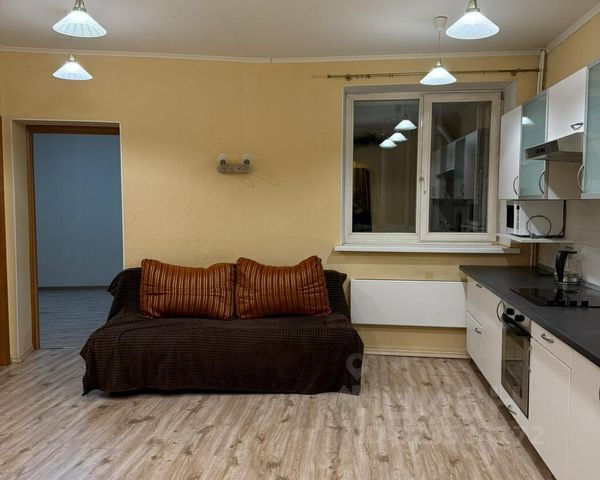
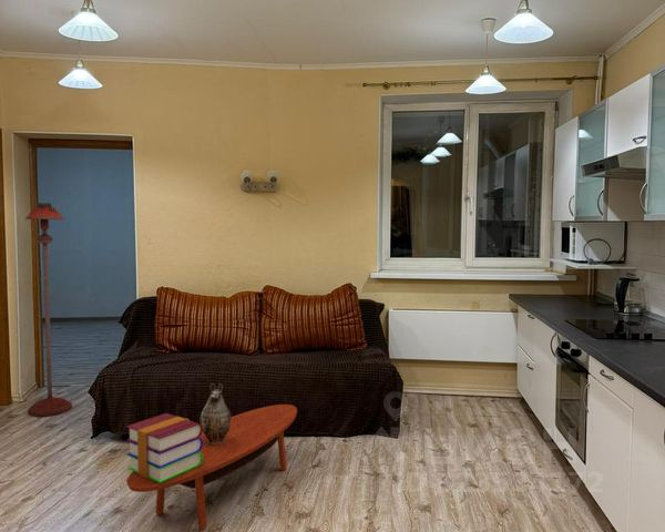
+ decorative vase (215, 411)
+ books (166, 444)
+ floor lamp (47, 307)
+ coffee table (226, 463)
